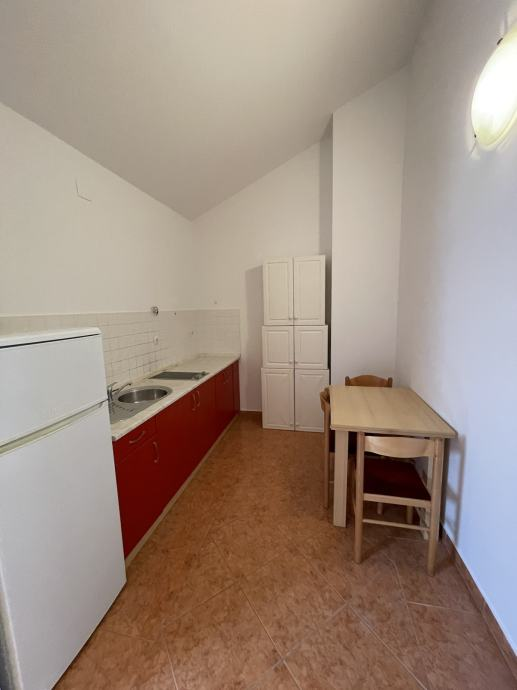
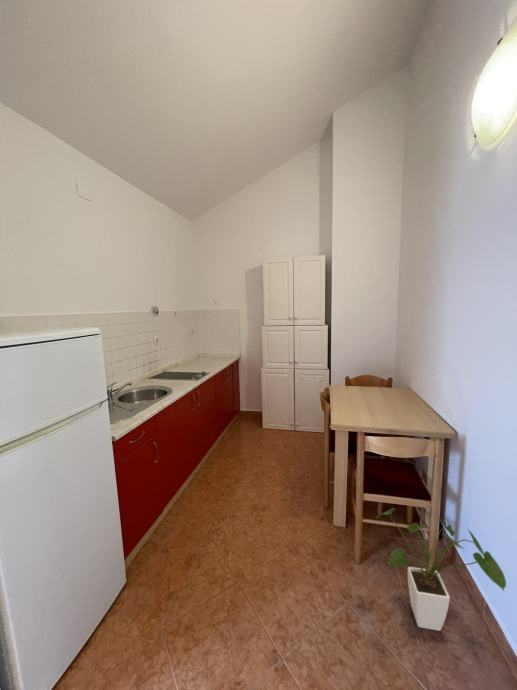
+ house plant (432, 579)
